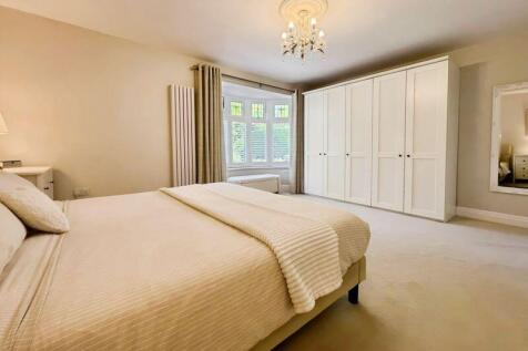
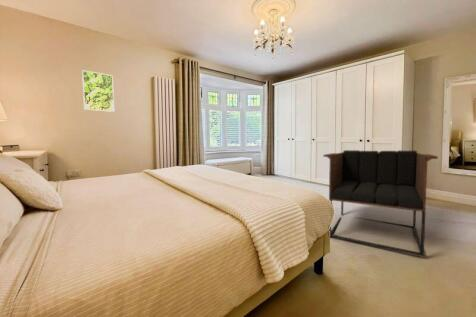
+ armchair (374, 192)
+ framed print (98, 91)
